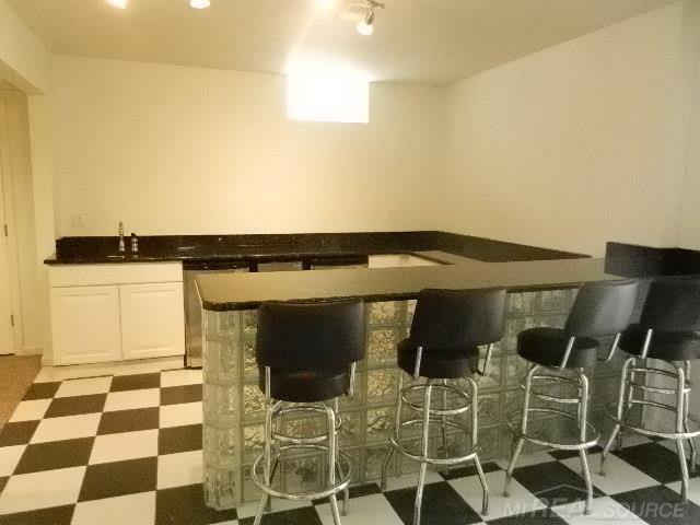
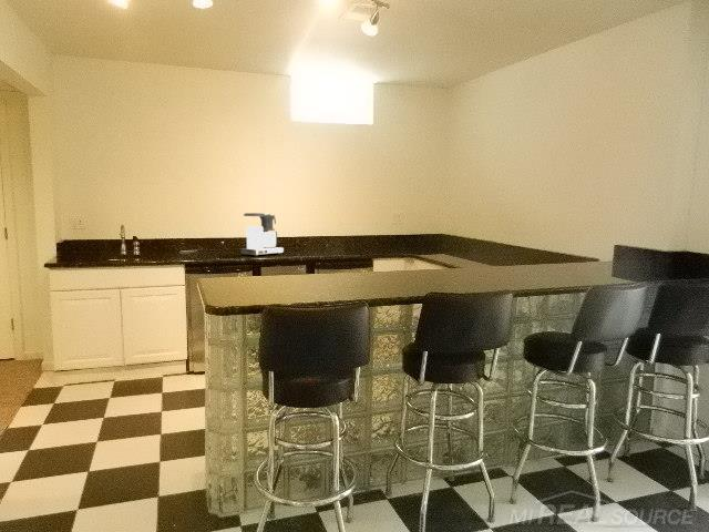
+ coffee maker (263, 234)
